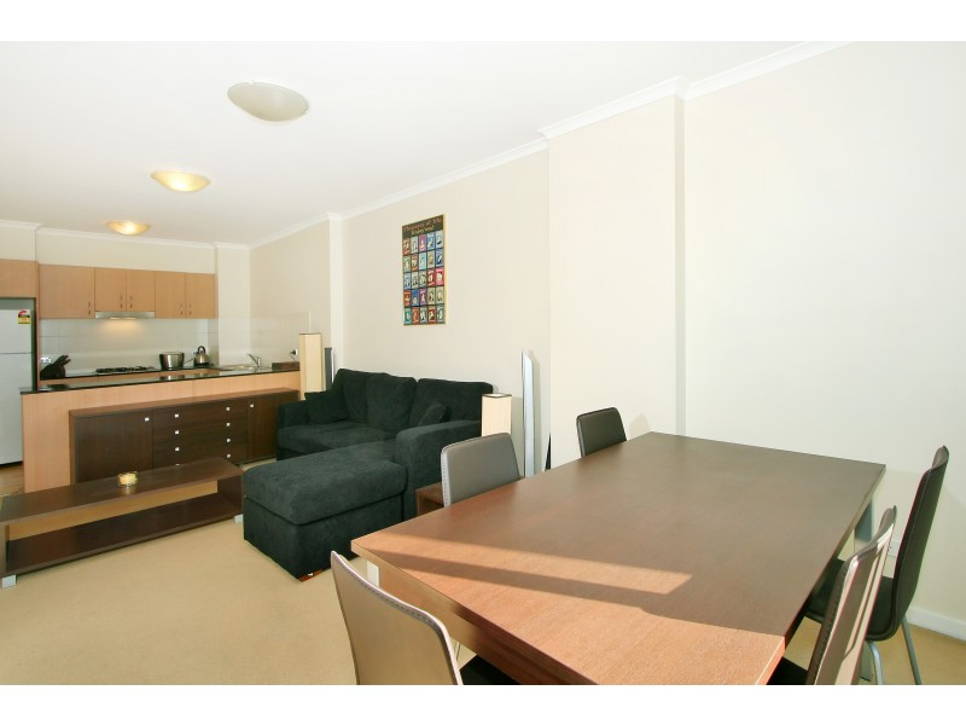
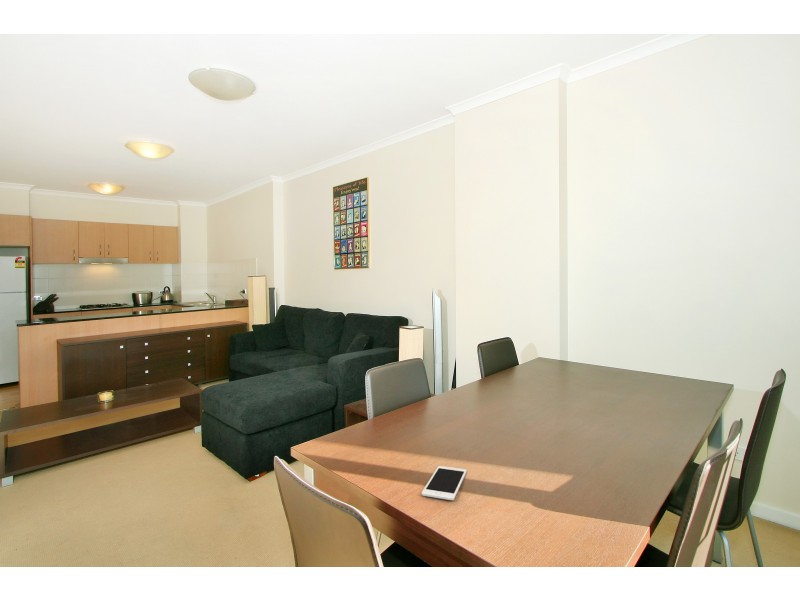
+ cell phone (445, 481)
